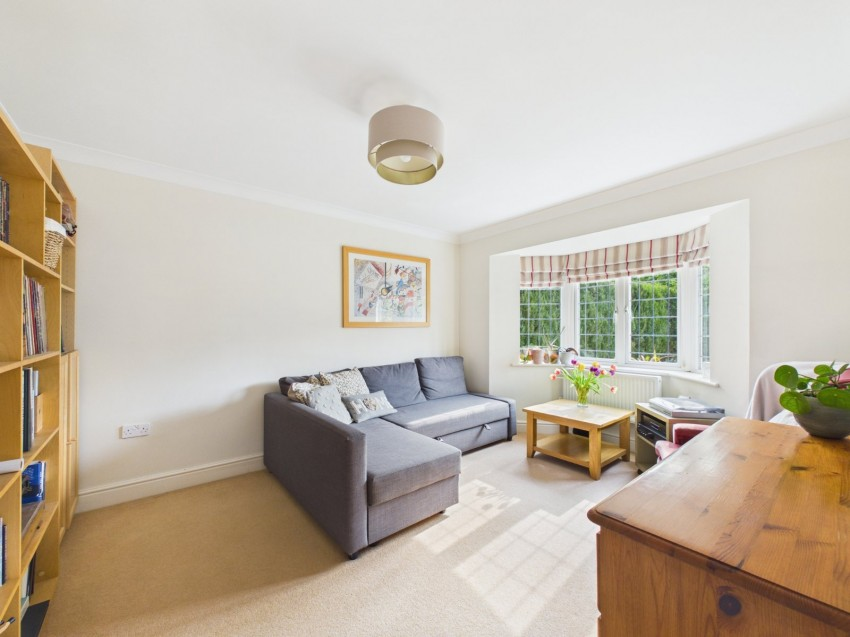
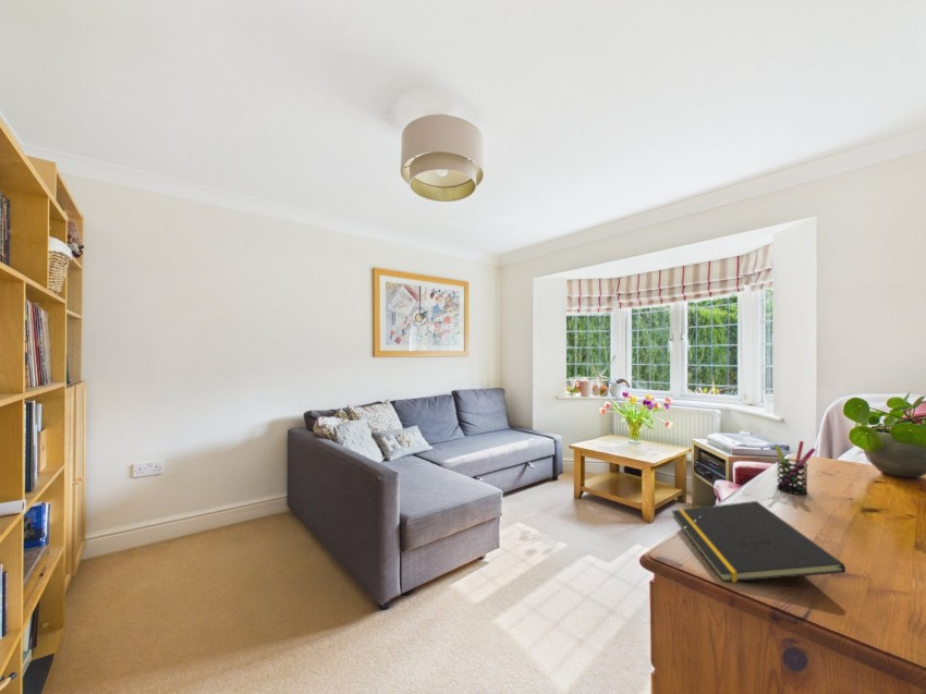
+ notepad (742, 536)
+ pen holder (790, 464)
